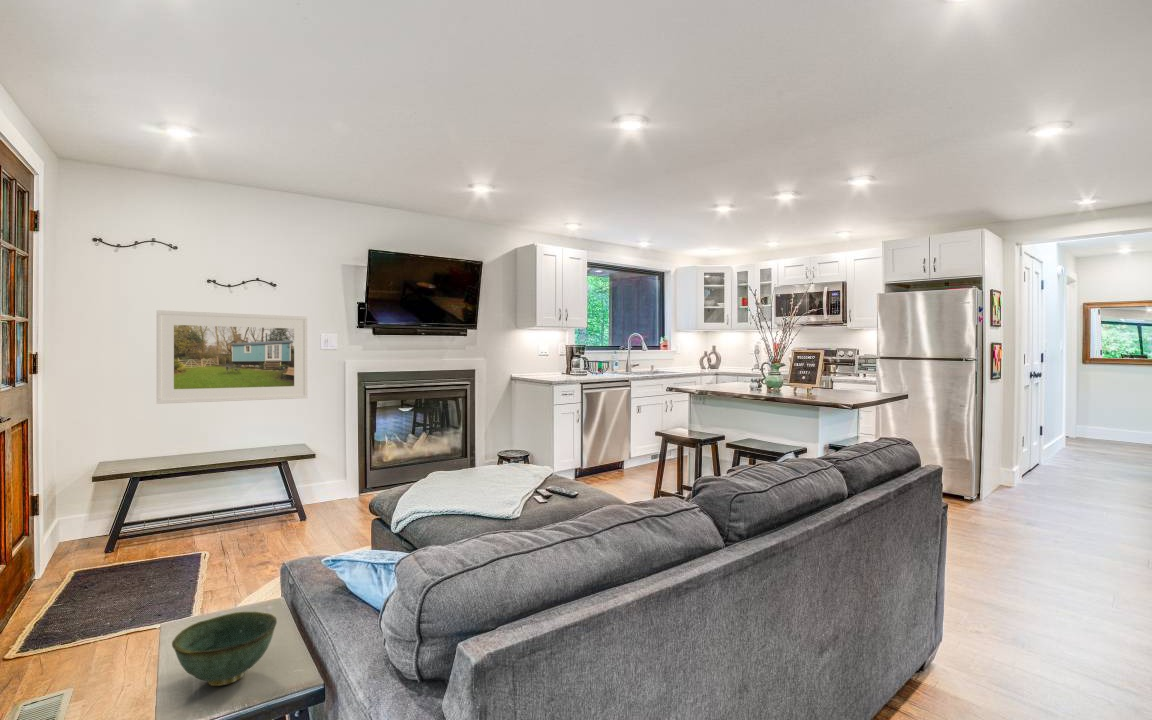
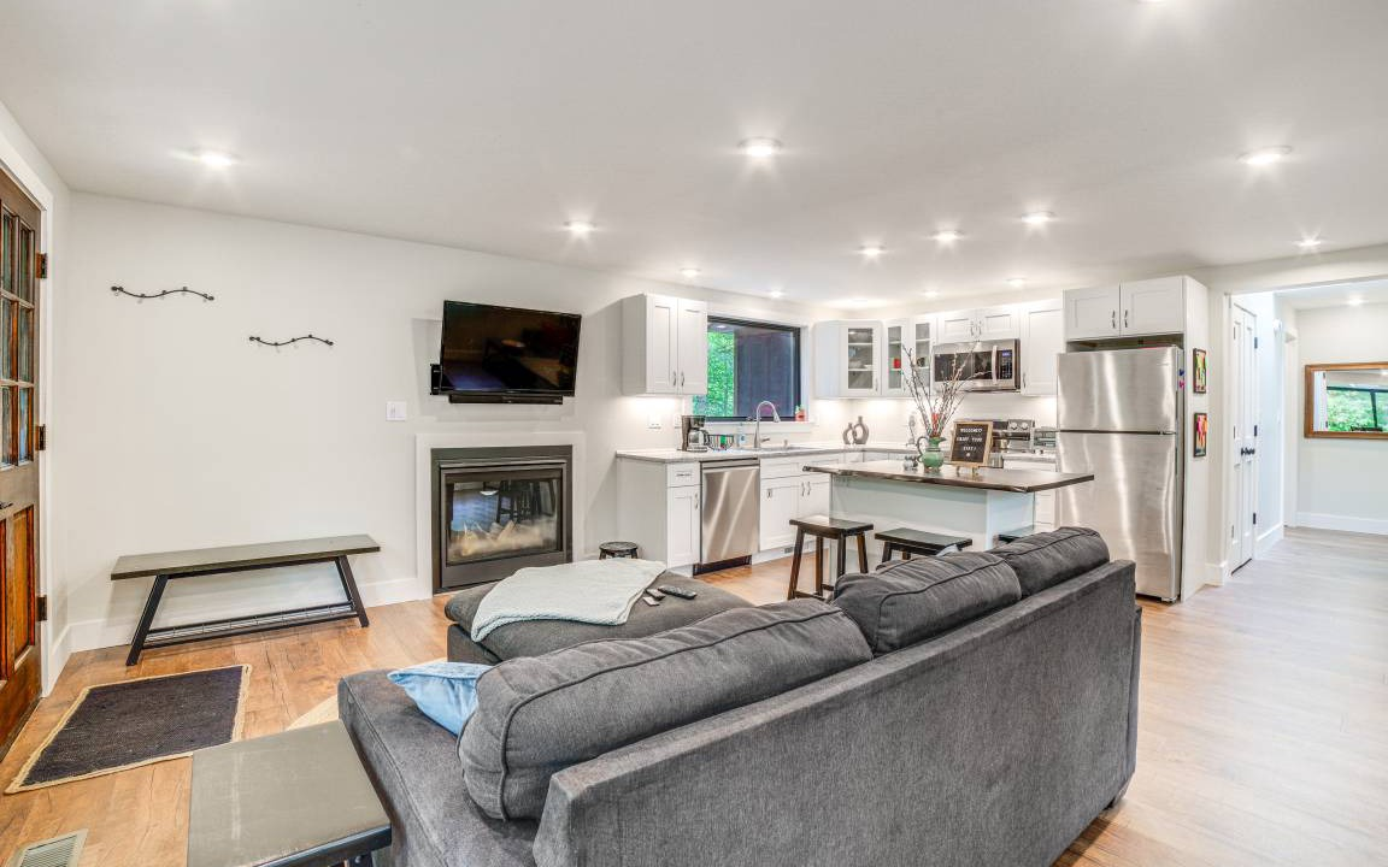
- bowl (226, 653)
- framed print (237, 357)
